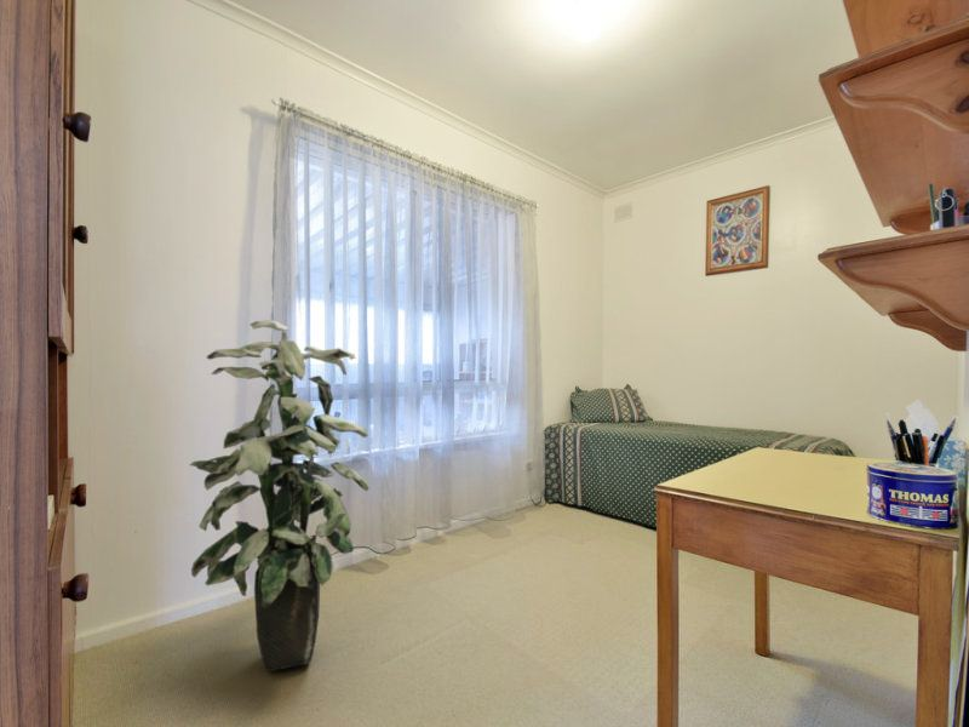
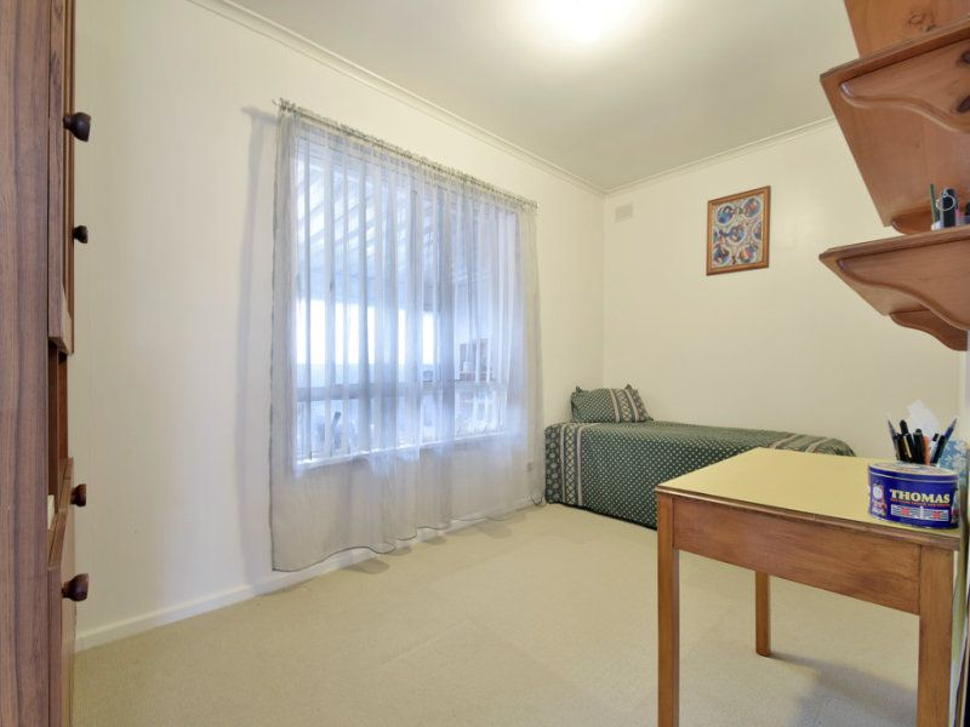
- indoor plant (280, 486)
